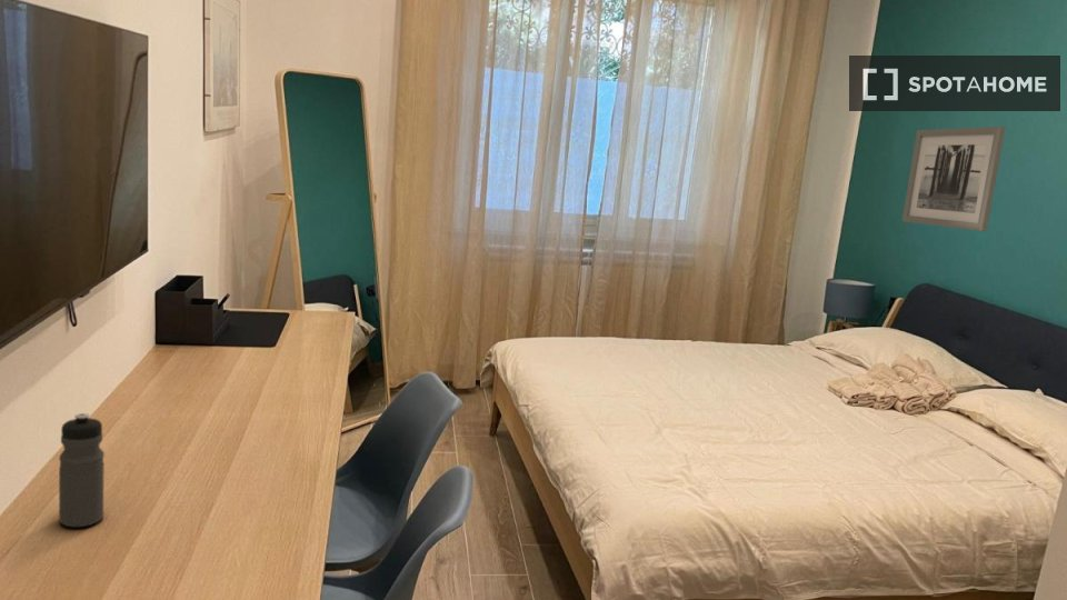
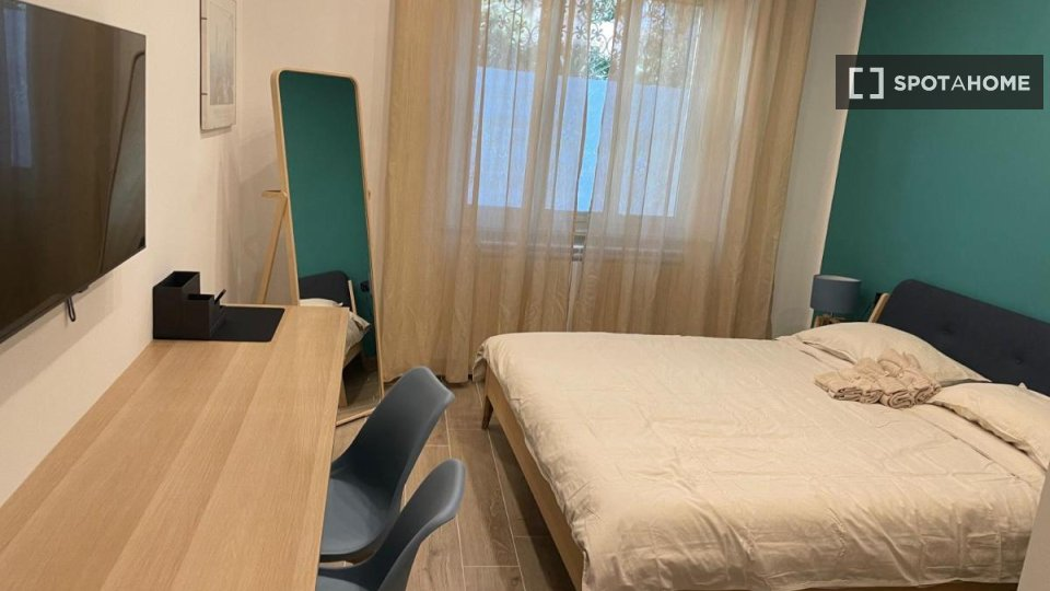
- wall art (949, 178)
- water bottle (81, 467)
